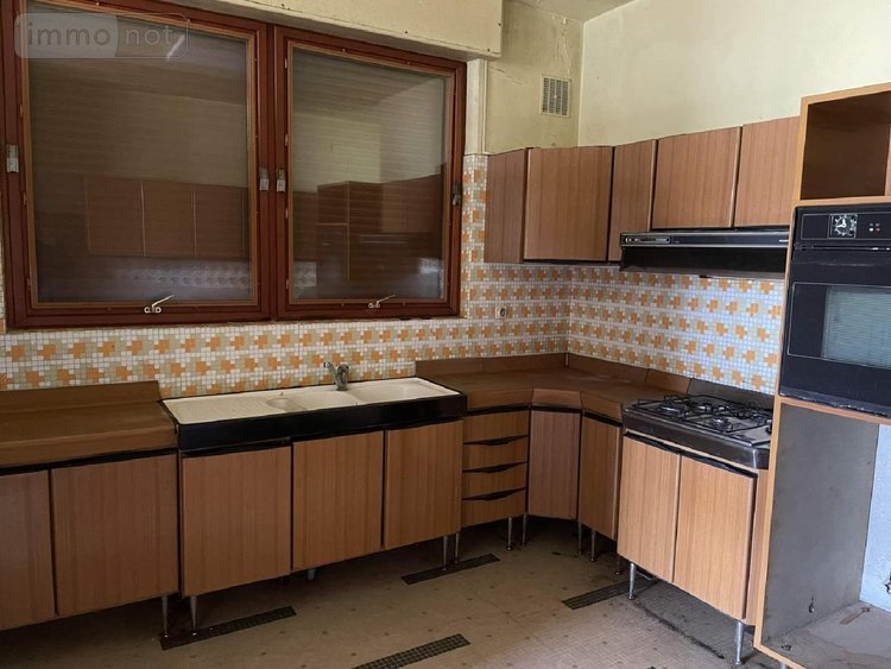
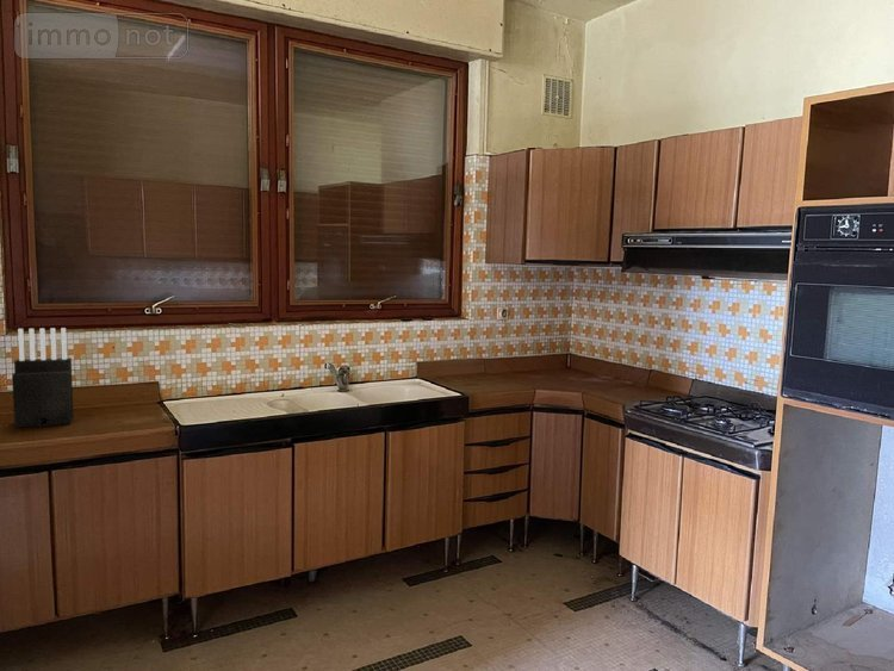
+ knife block (42, 377)
